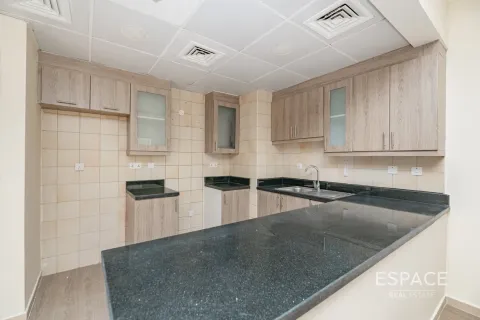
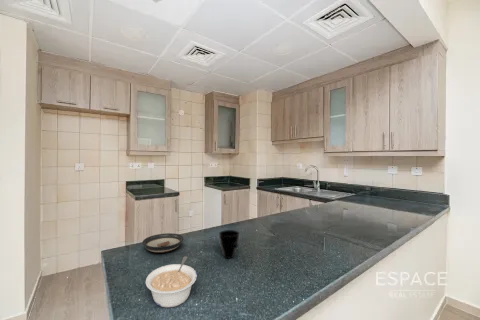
+ cup (230, 246)
+ saucer (163, 244)
+ legume (171, 283)
